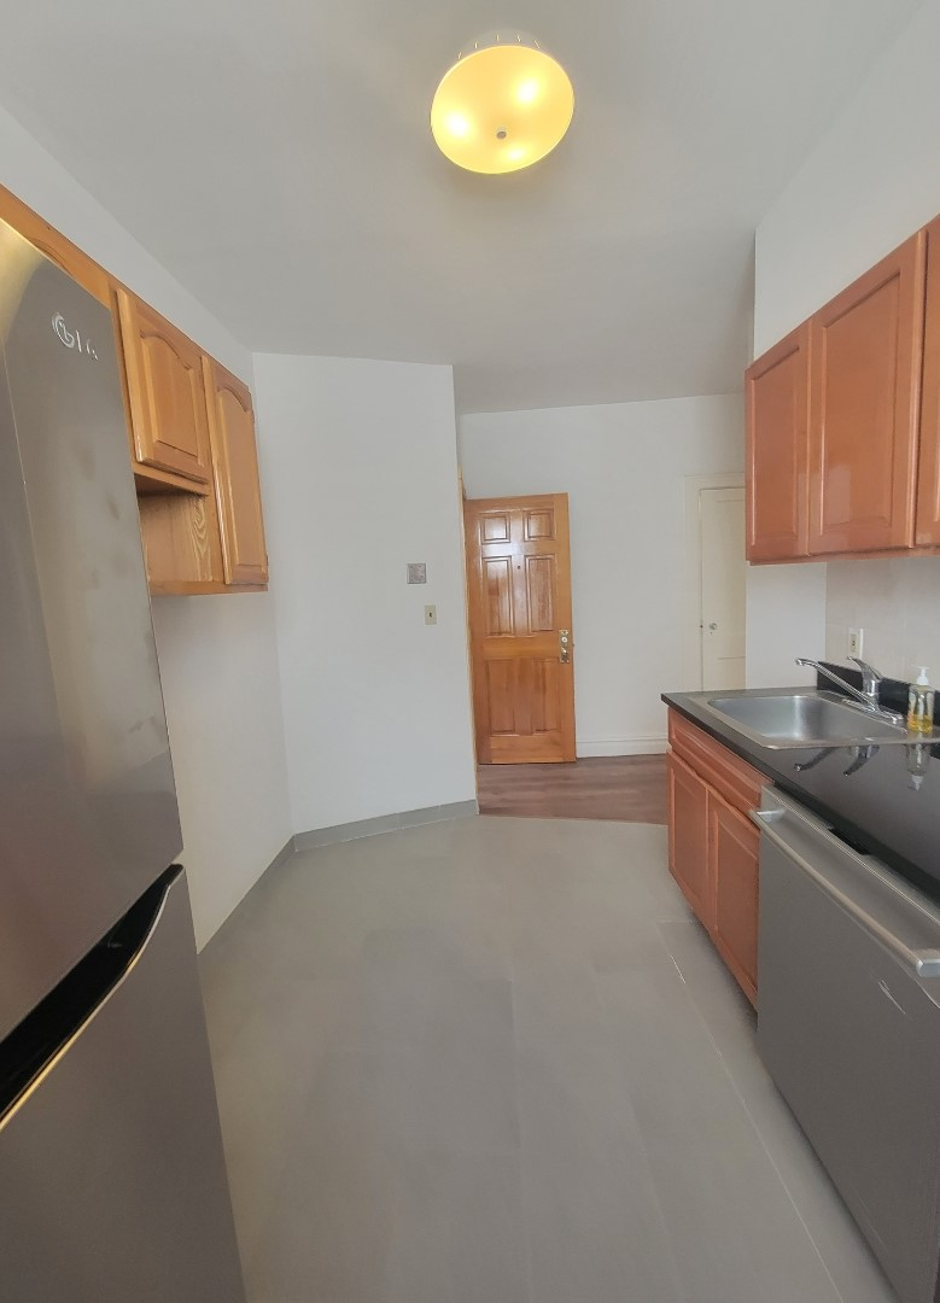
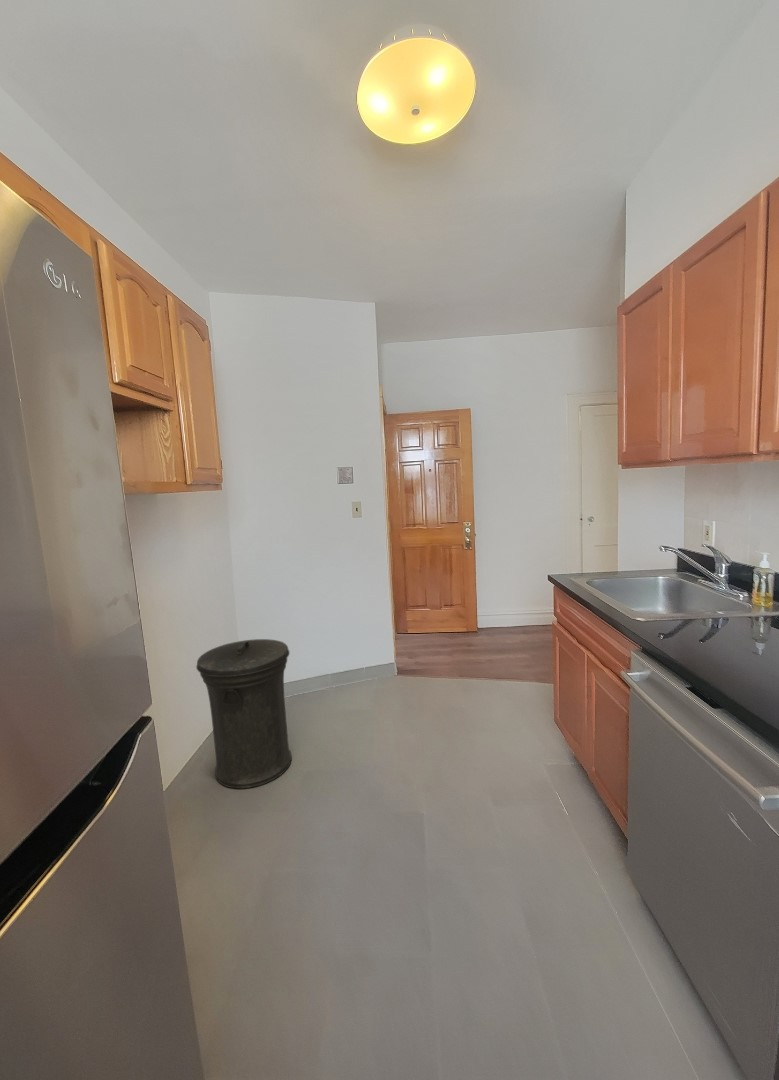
+ trash can (248, 705)
